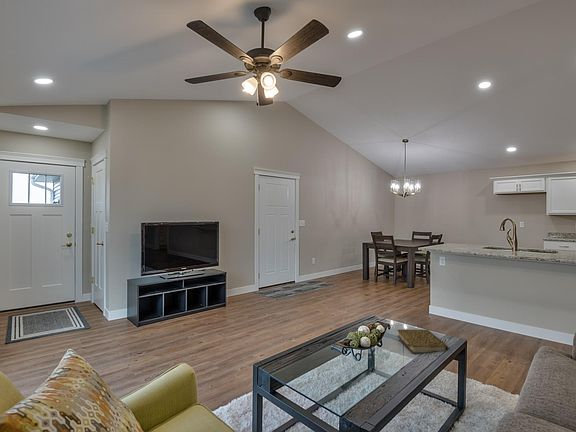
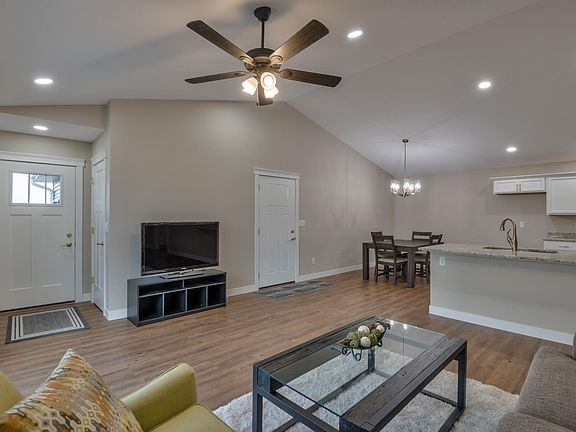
- book (419, 340)
